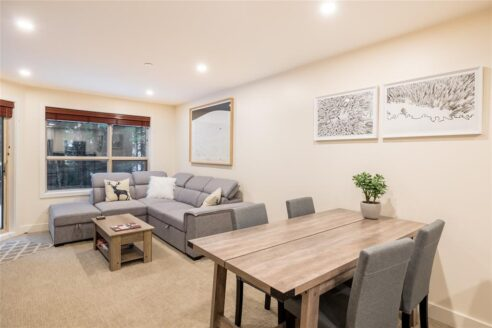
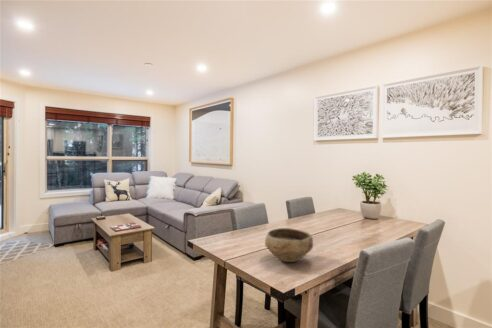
+ bowl (288, 246)
